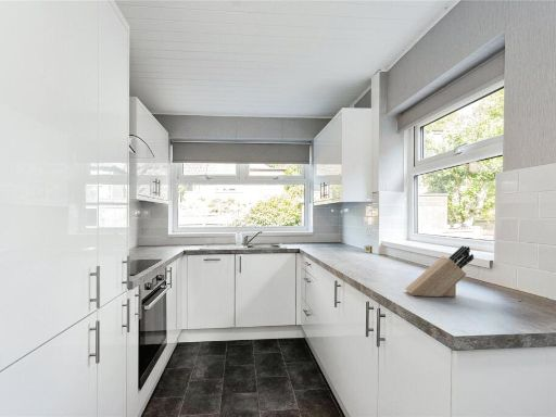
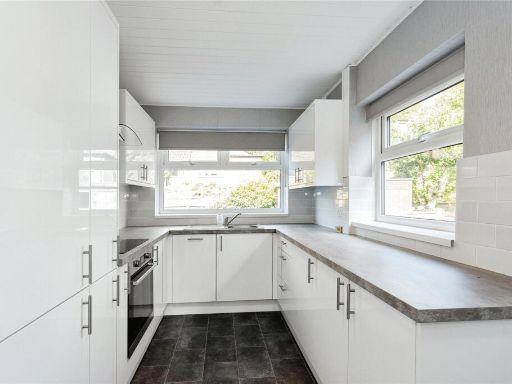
- knife block (439, 269)
